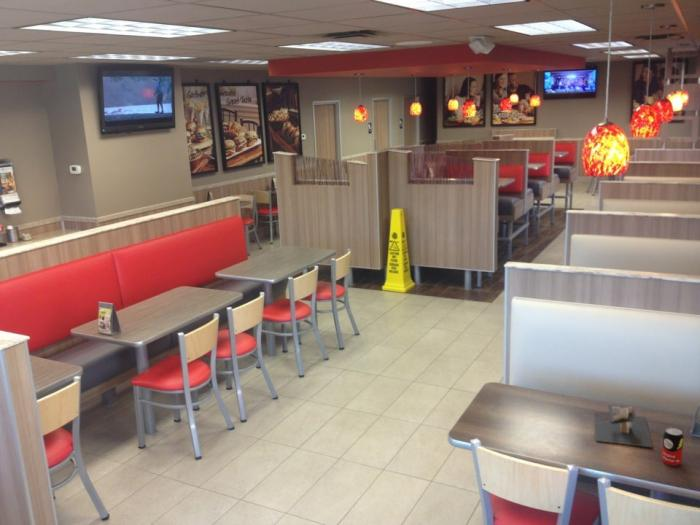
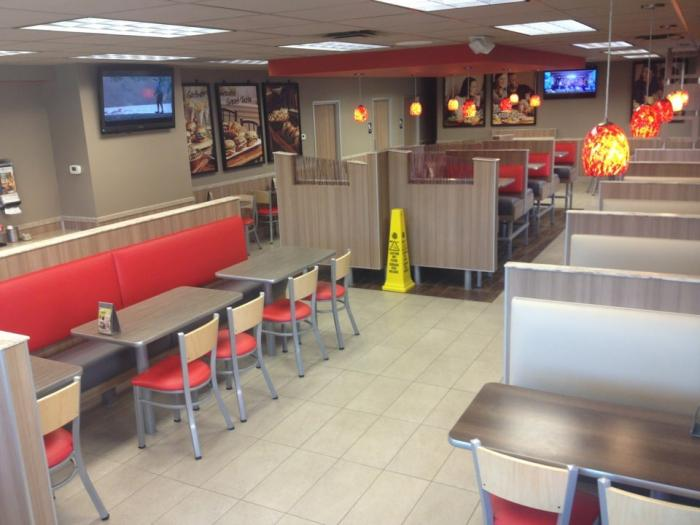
- beverage can (672, 446)
- napkin holder (622, 419)
